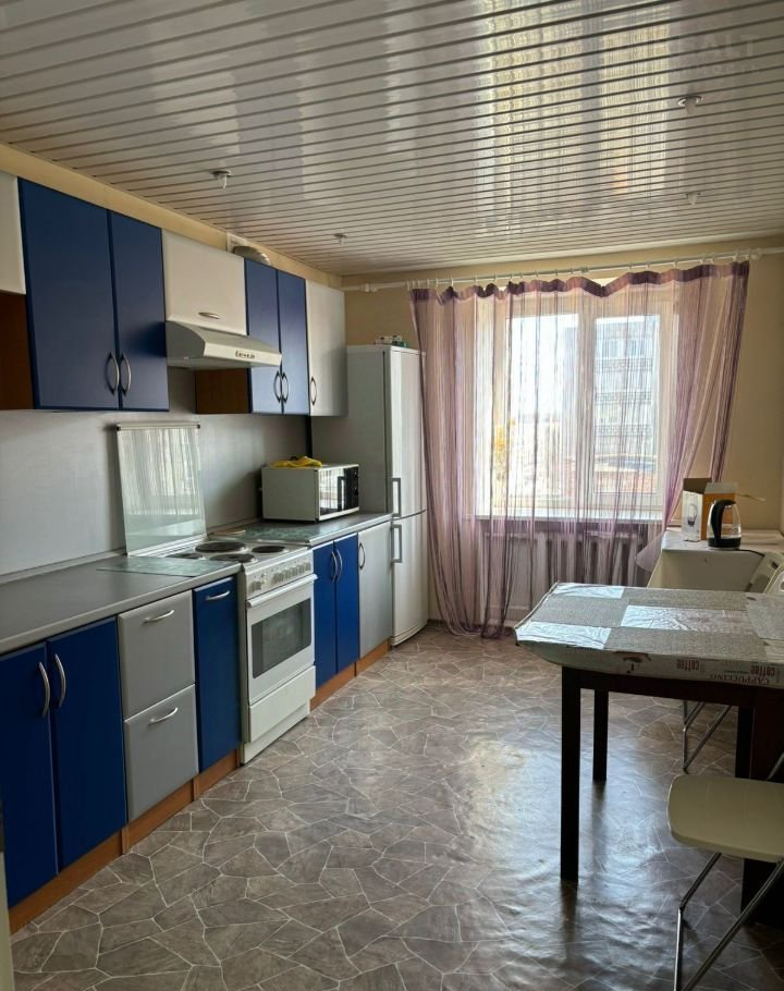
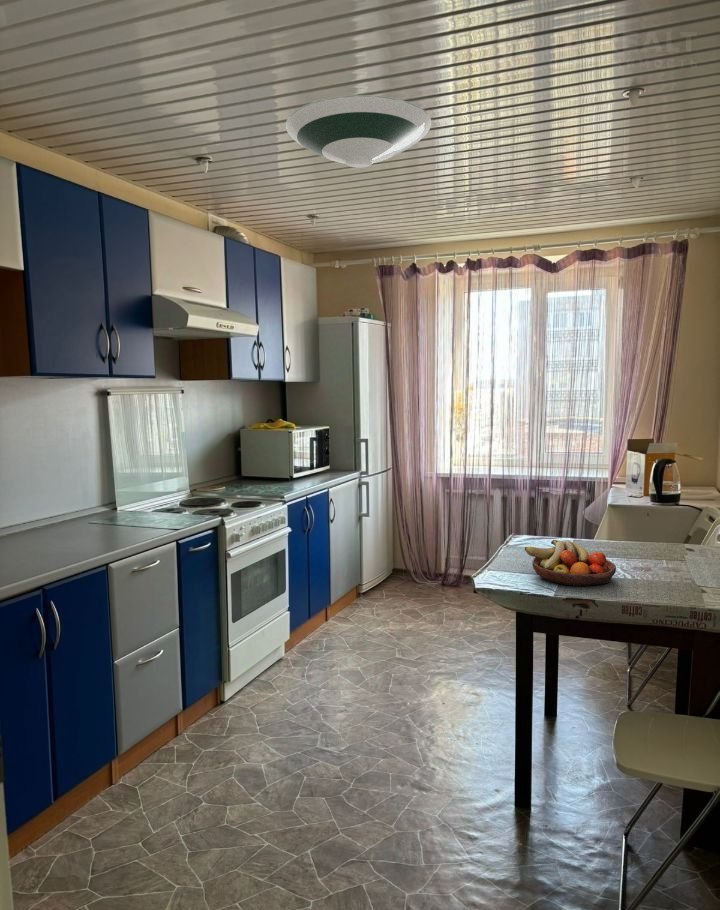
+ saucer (358, 145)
+ fruit bowl (572, 560)
